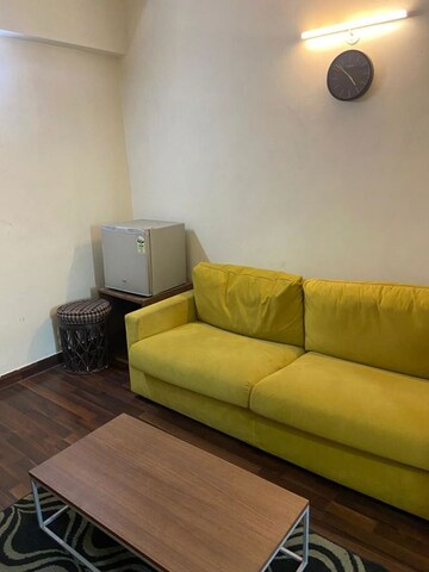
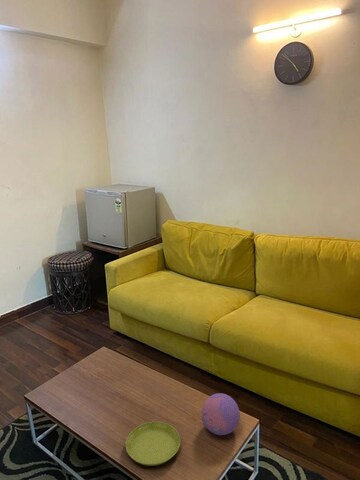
+ decorative ball (220, 413)
+ saucer (153, 444)
